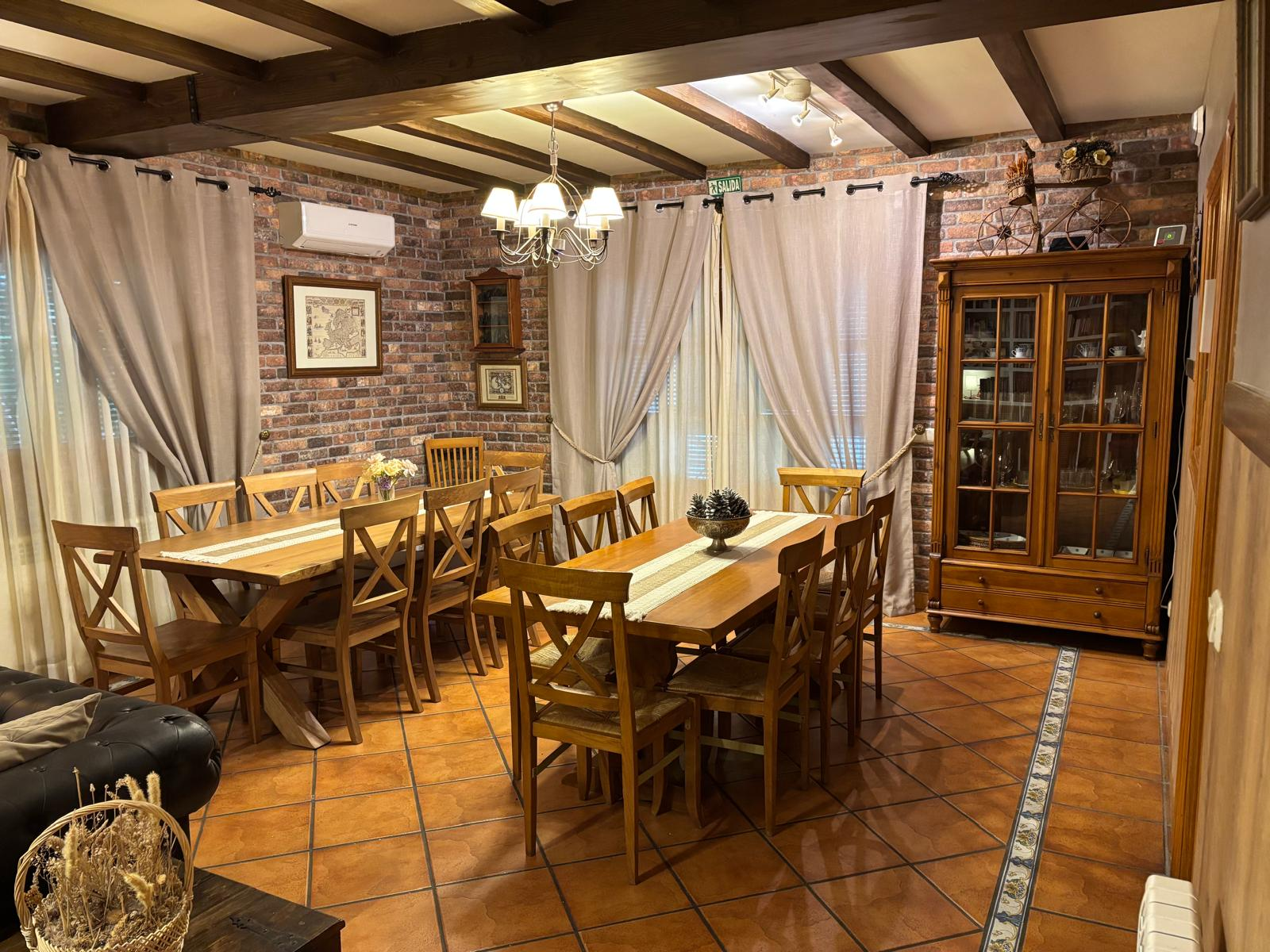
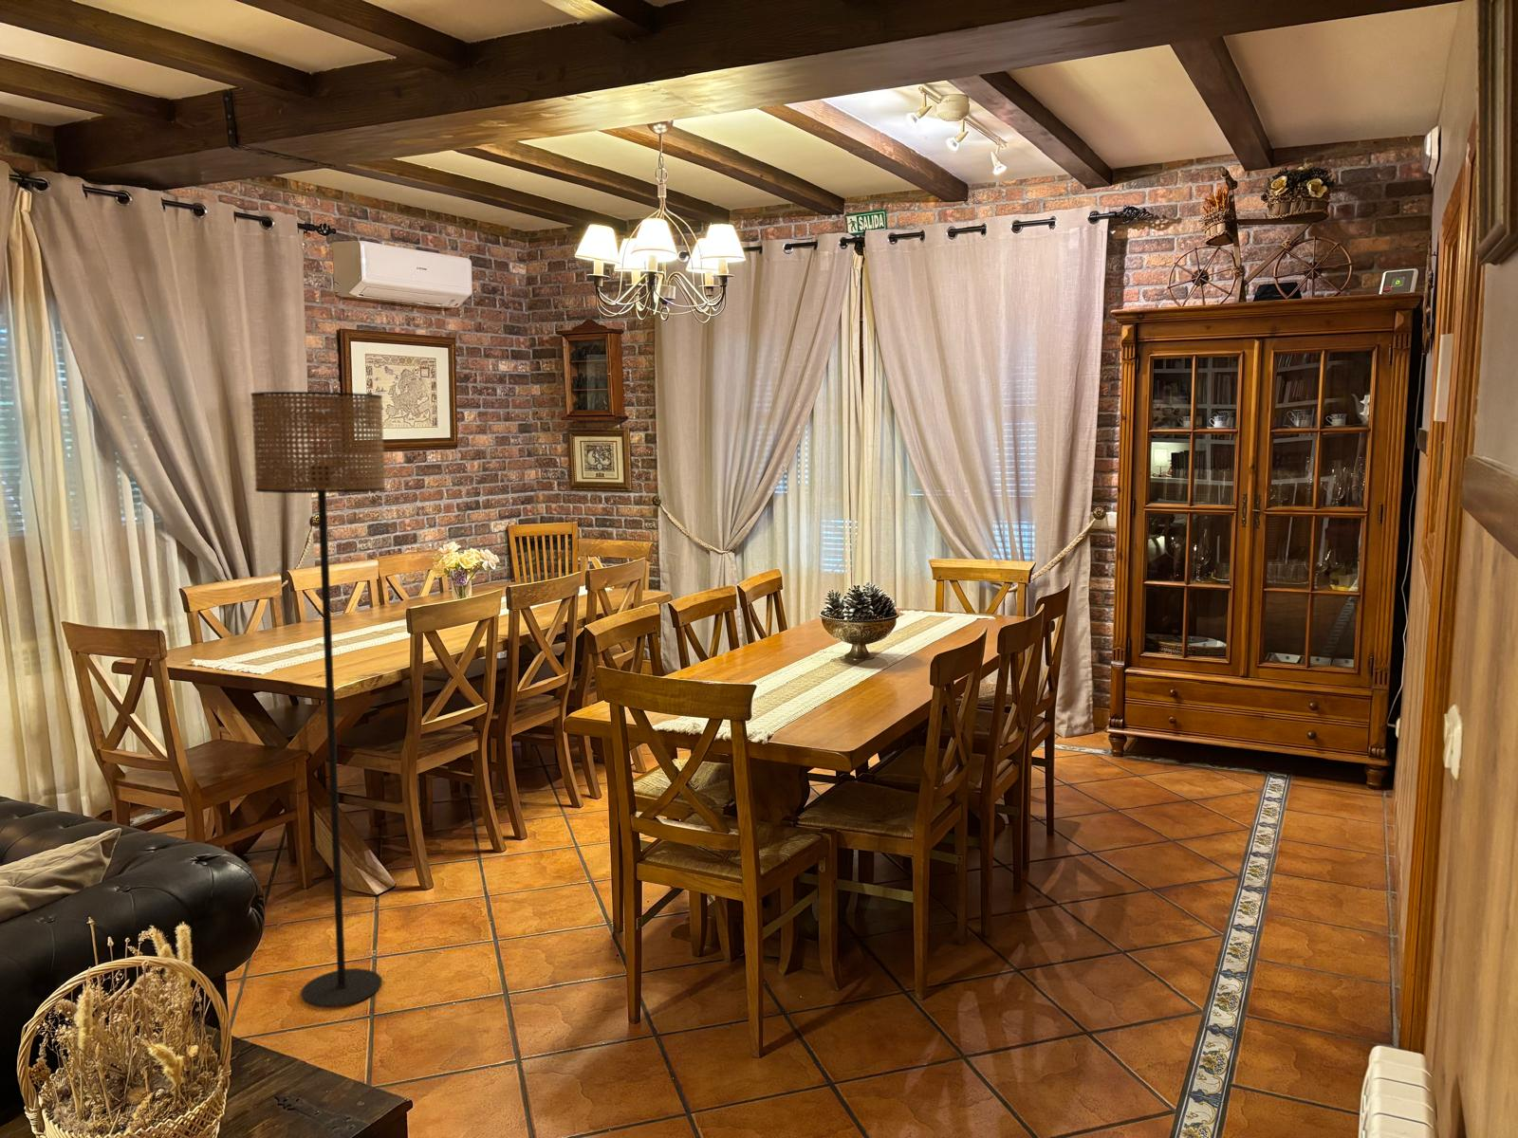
+ floor lamp (330, 699)
